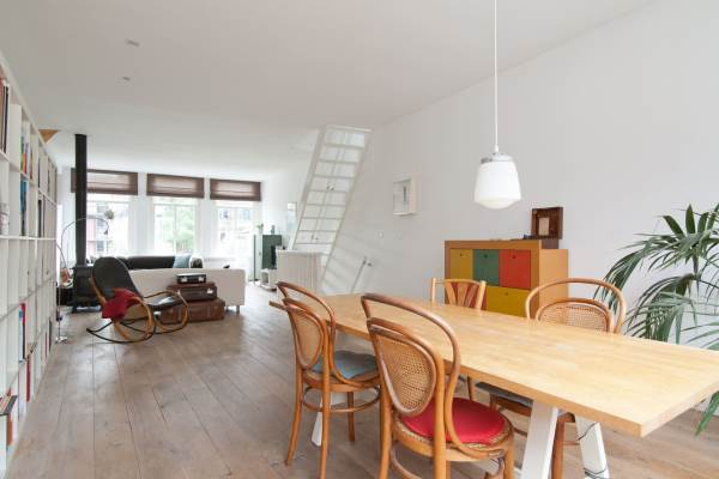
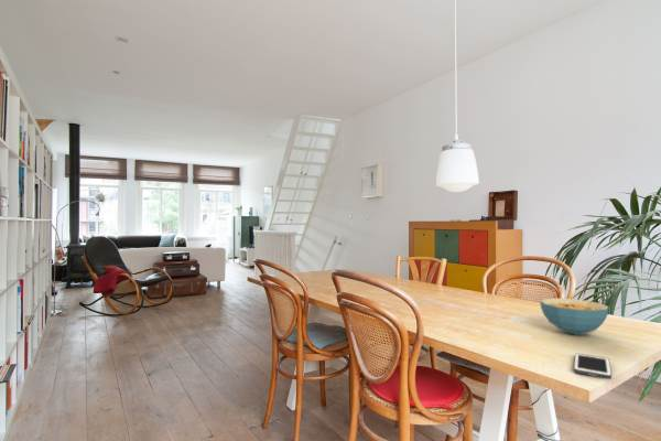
+ cell phone (592, 365)
+ cereal bowl (573, 318)
